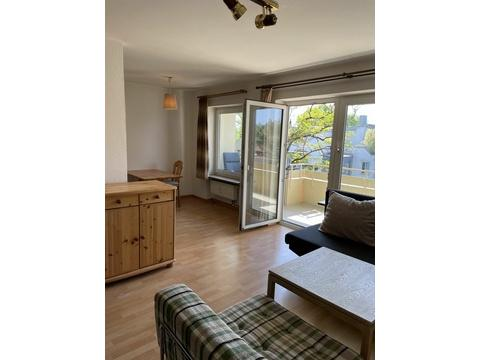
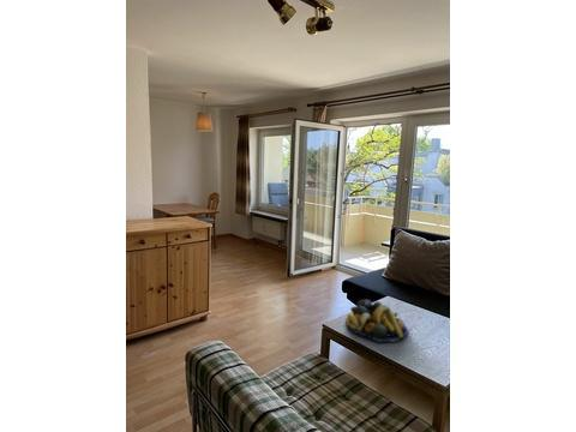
+ fruit bowl (377, 316)
